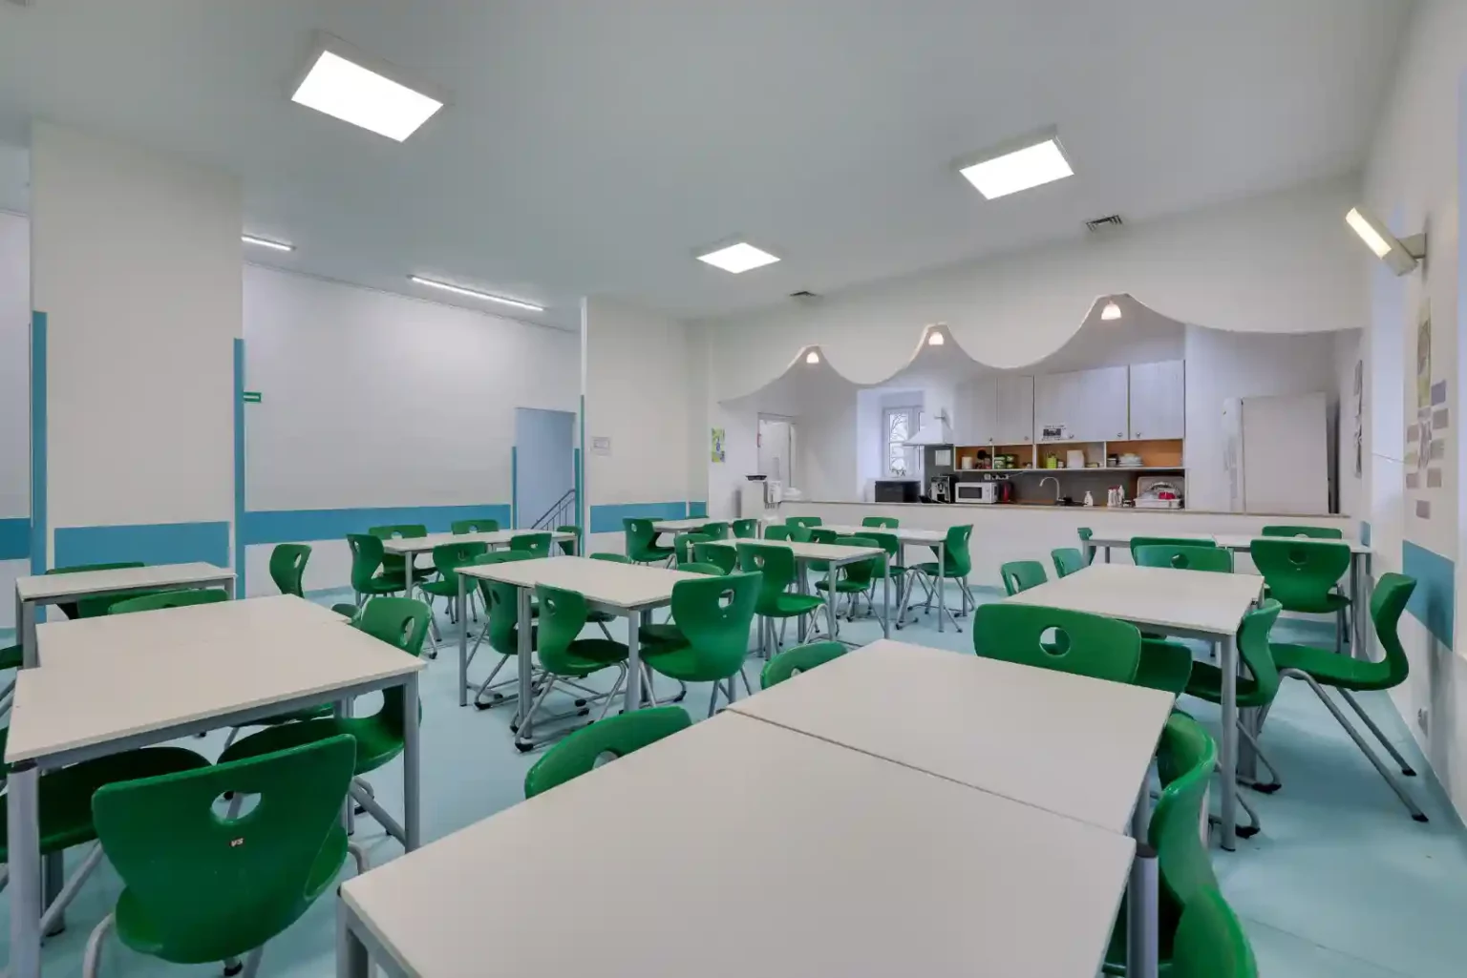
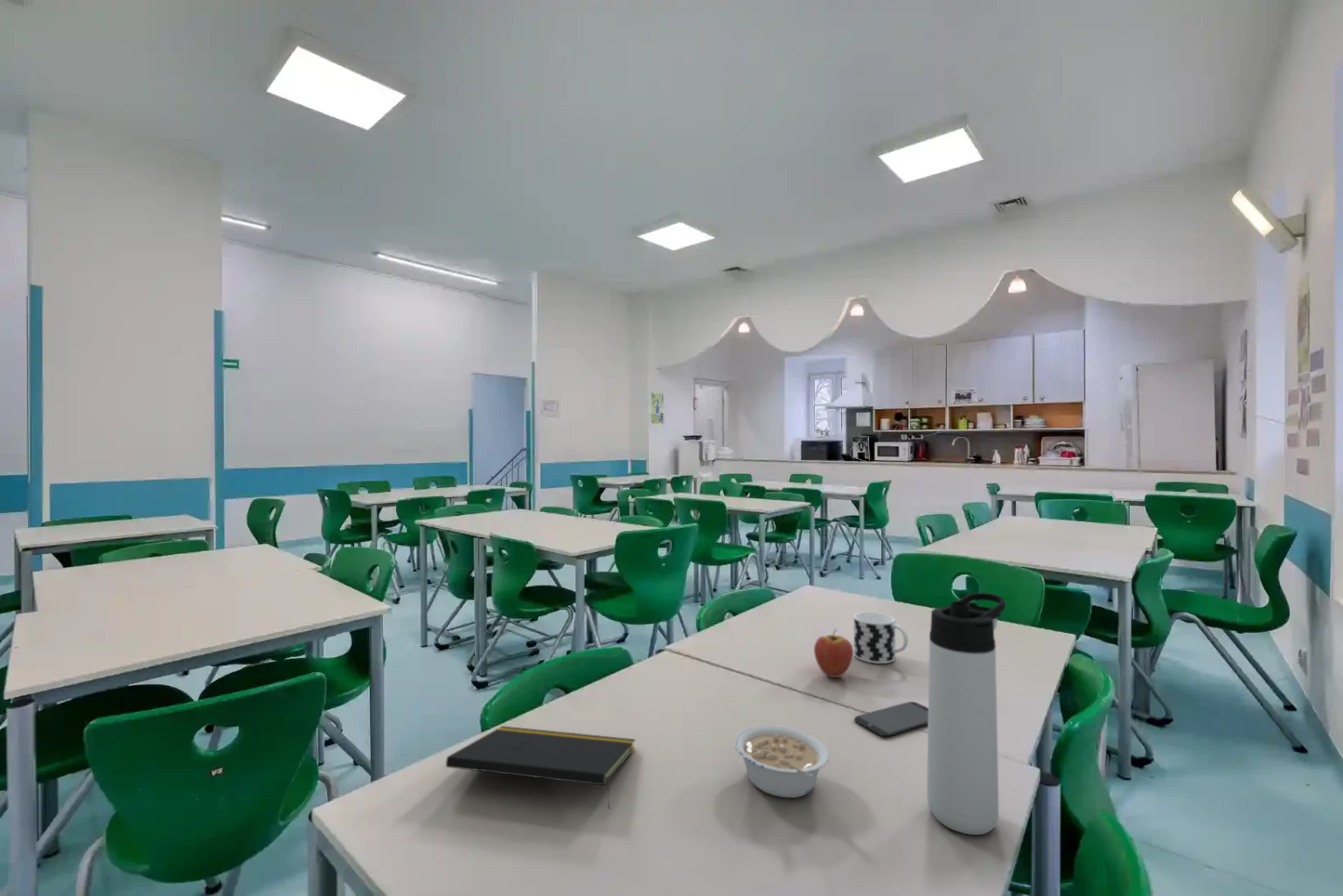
+ smartphone (899, 717)
+ notepad (546, 752)
+ cup (880, 638)
+ thermos bottle (970, 705)
+ legume (783, 761)
+ fruit (833, 651)
